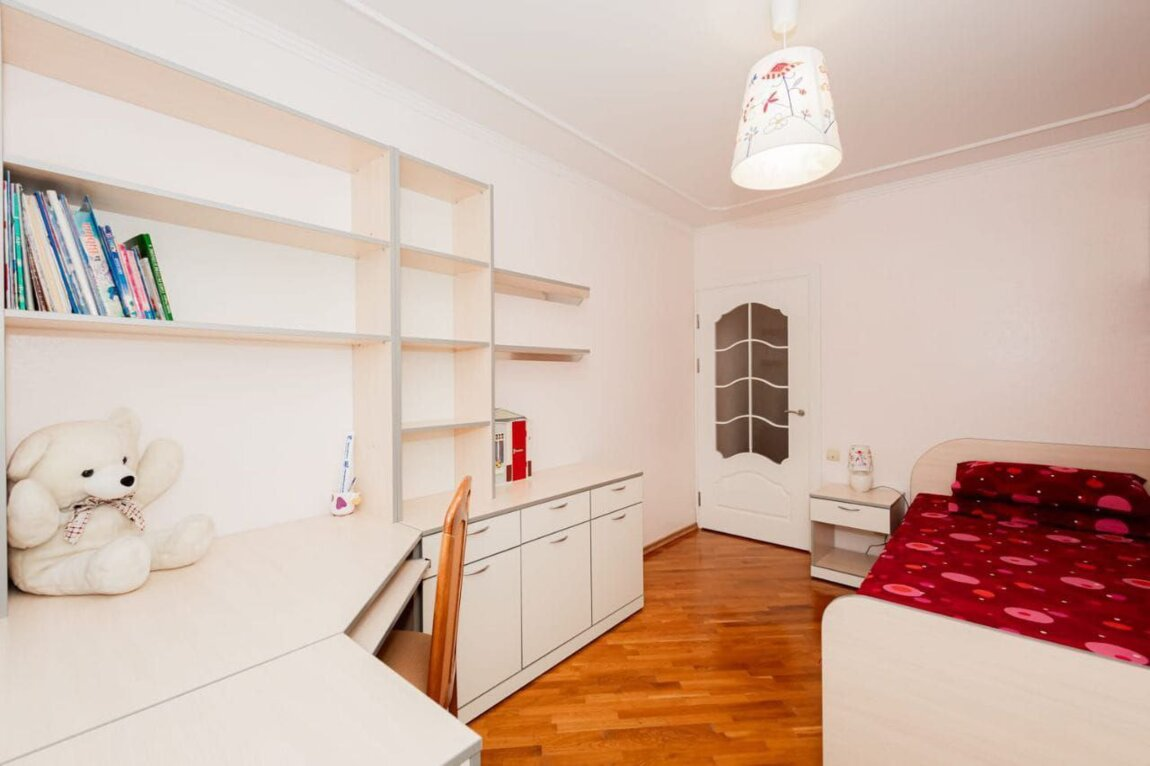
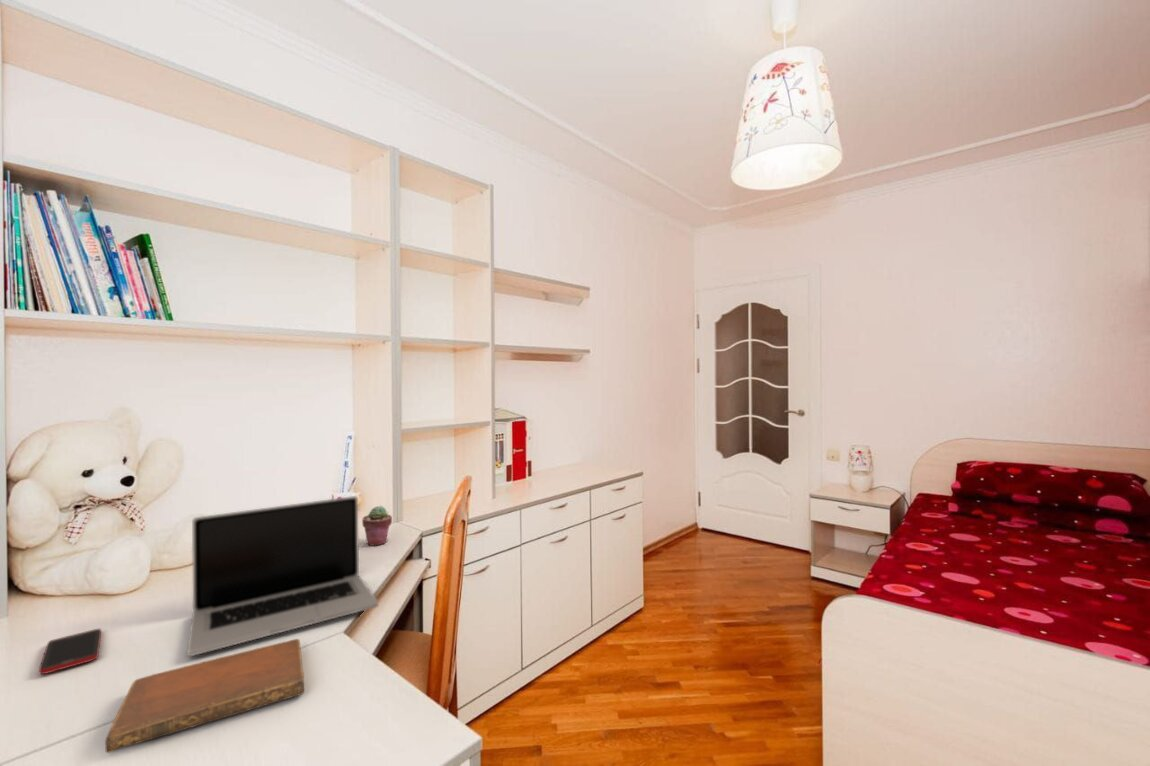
+ laptop (287, 563)
+ potted succulent (377, 524)
+ notebook (218, 686)
+ cell phone (72, 650)
